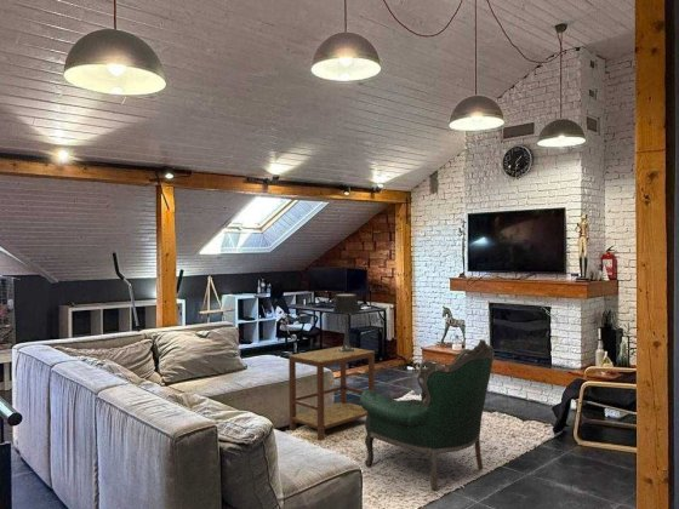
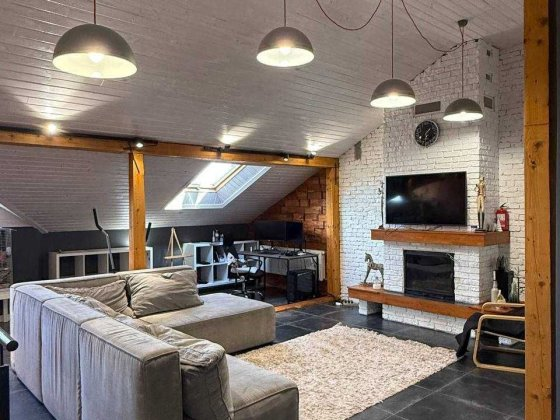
- table lamp (346, 322)
- armchair (430, 400)
- side table (332, 389)
